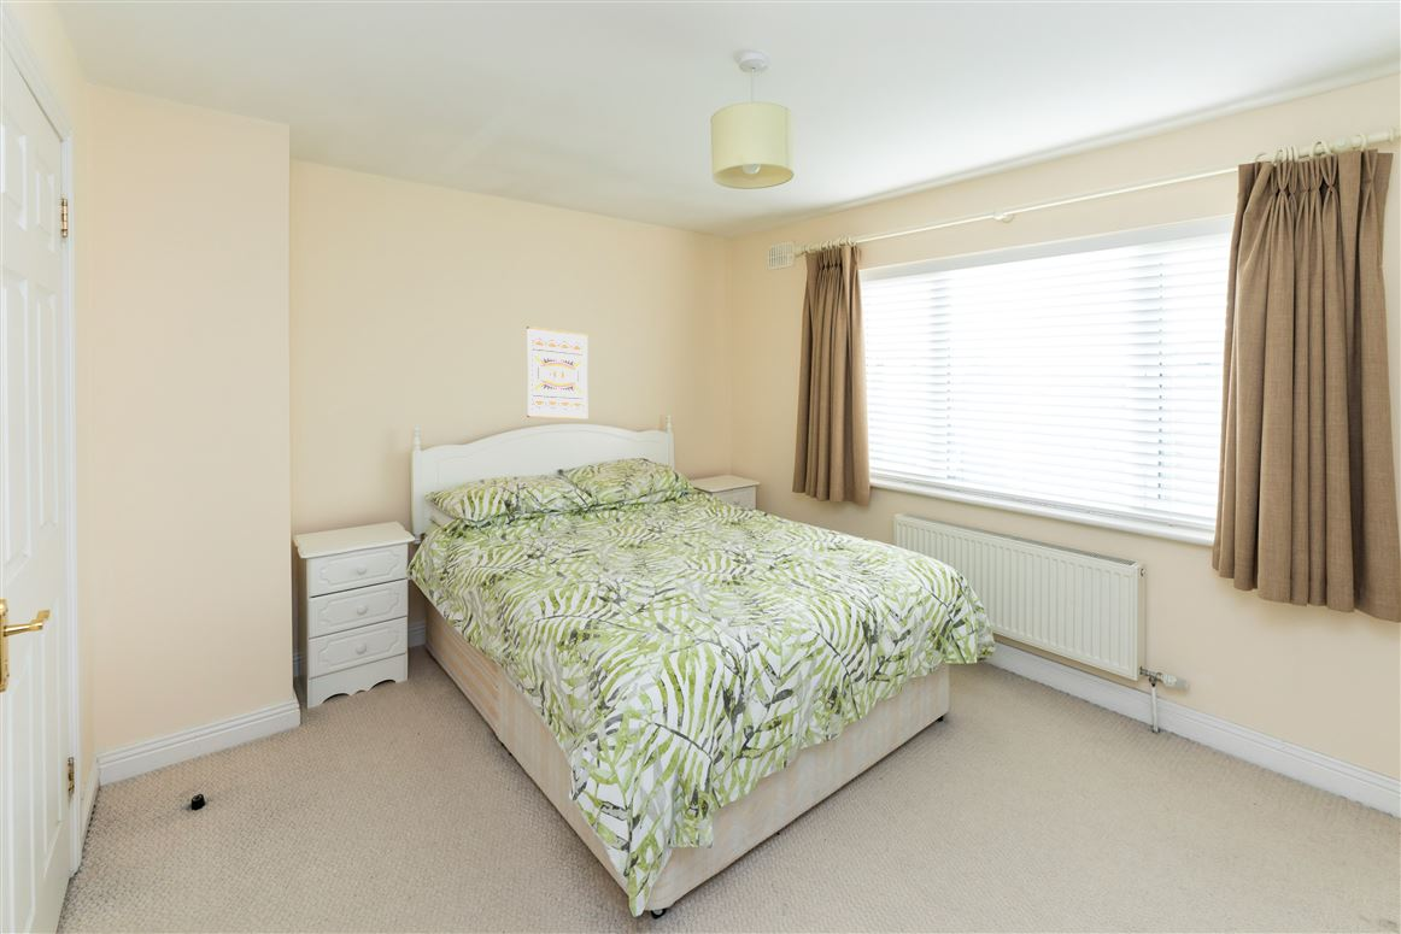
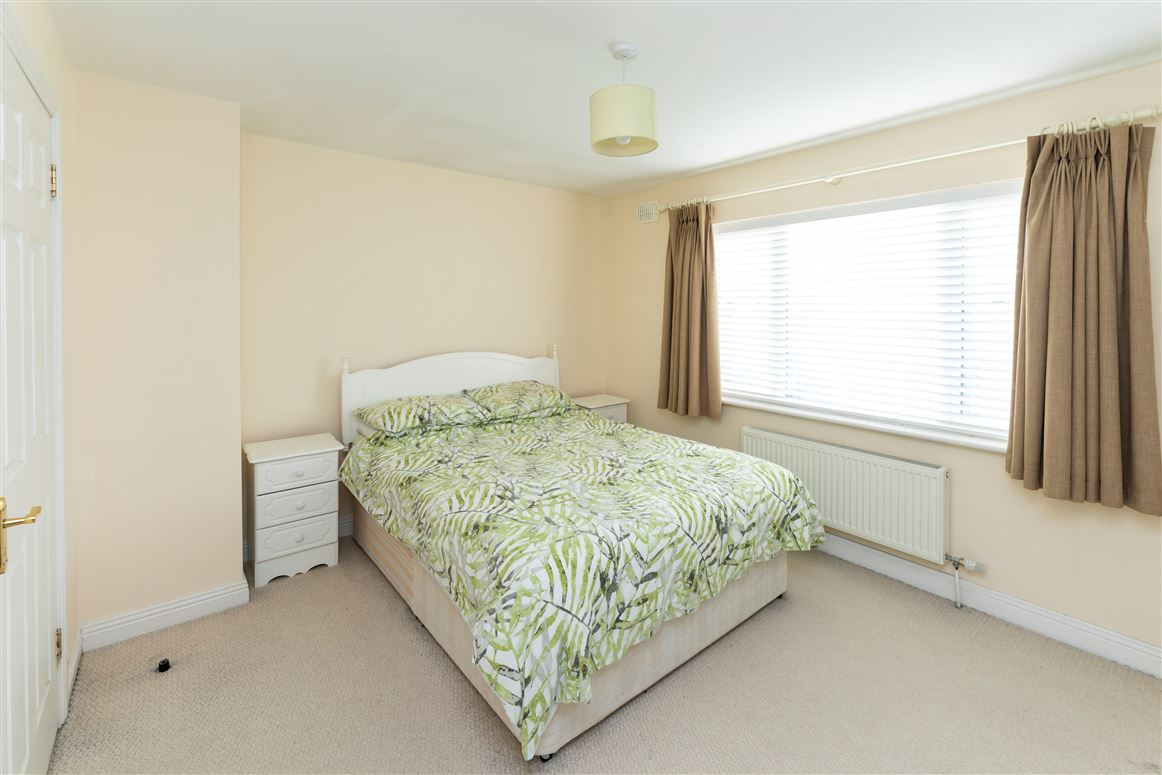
- wall art (558, 374)
